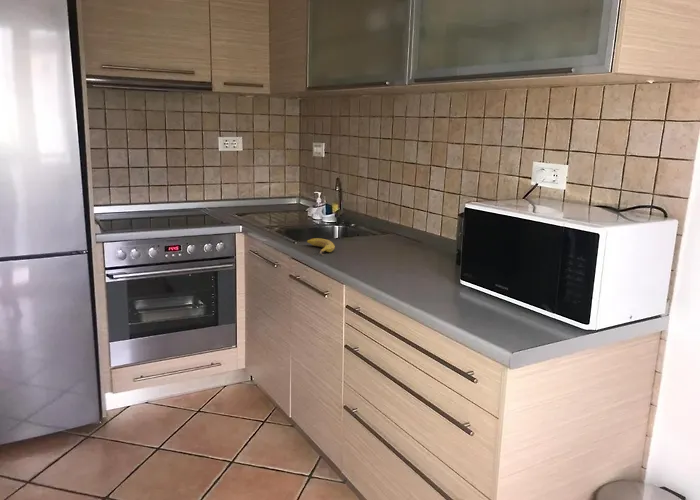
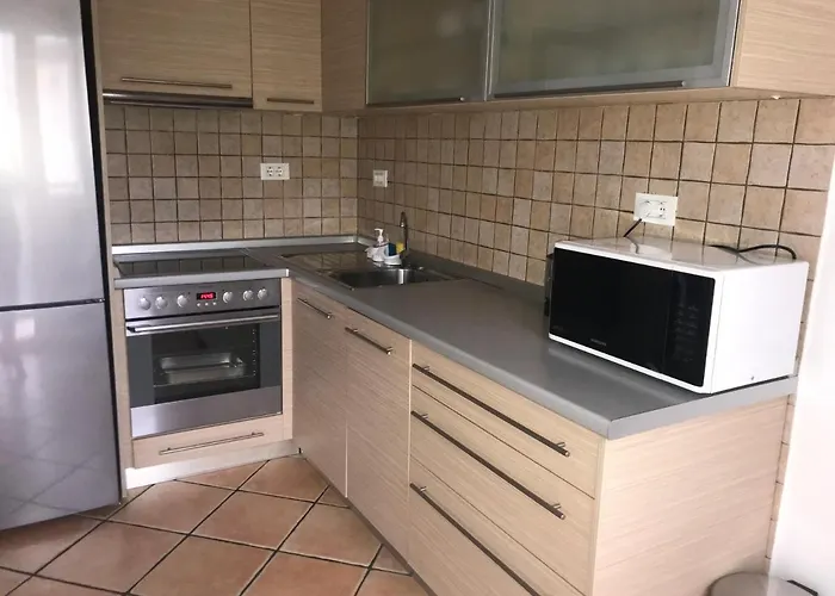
- fruit (321, 245)
